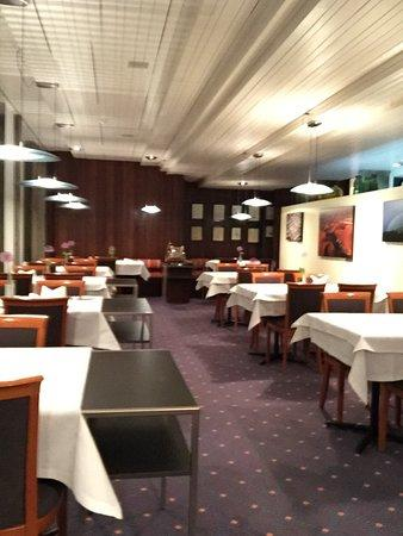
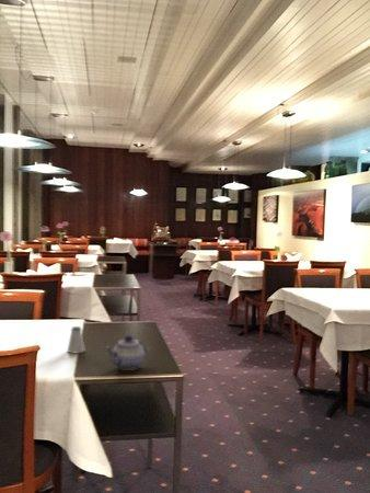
+ saltshaker (76, 339)
+ teapot (127, 351)
